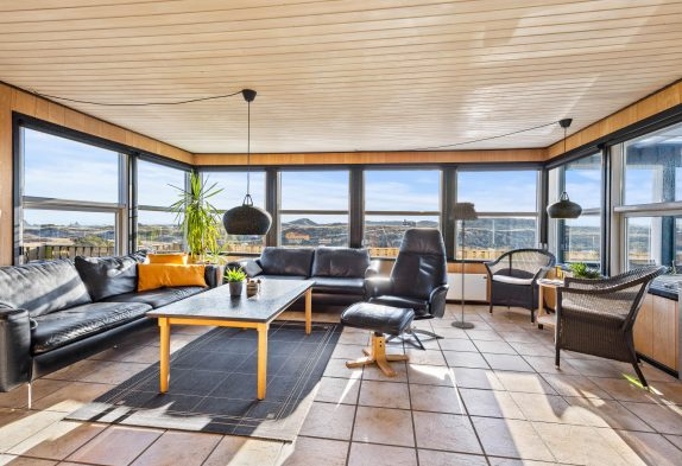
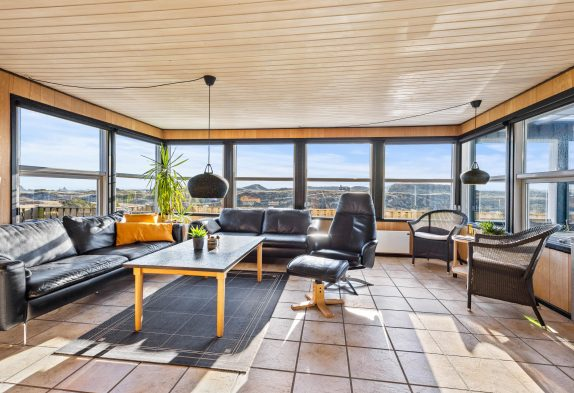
- floor lamp (462, 263)
